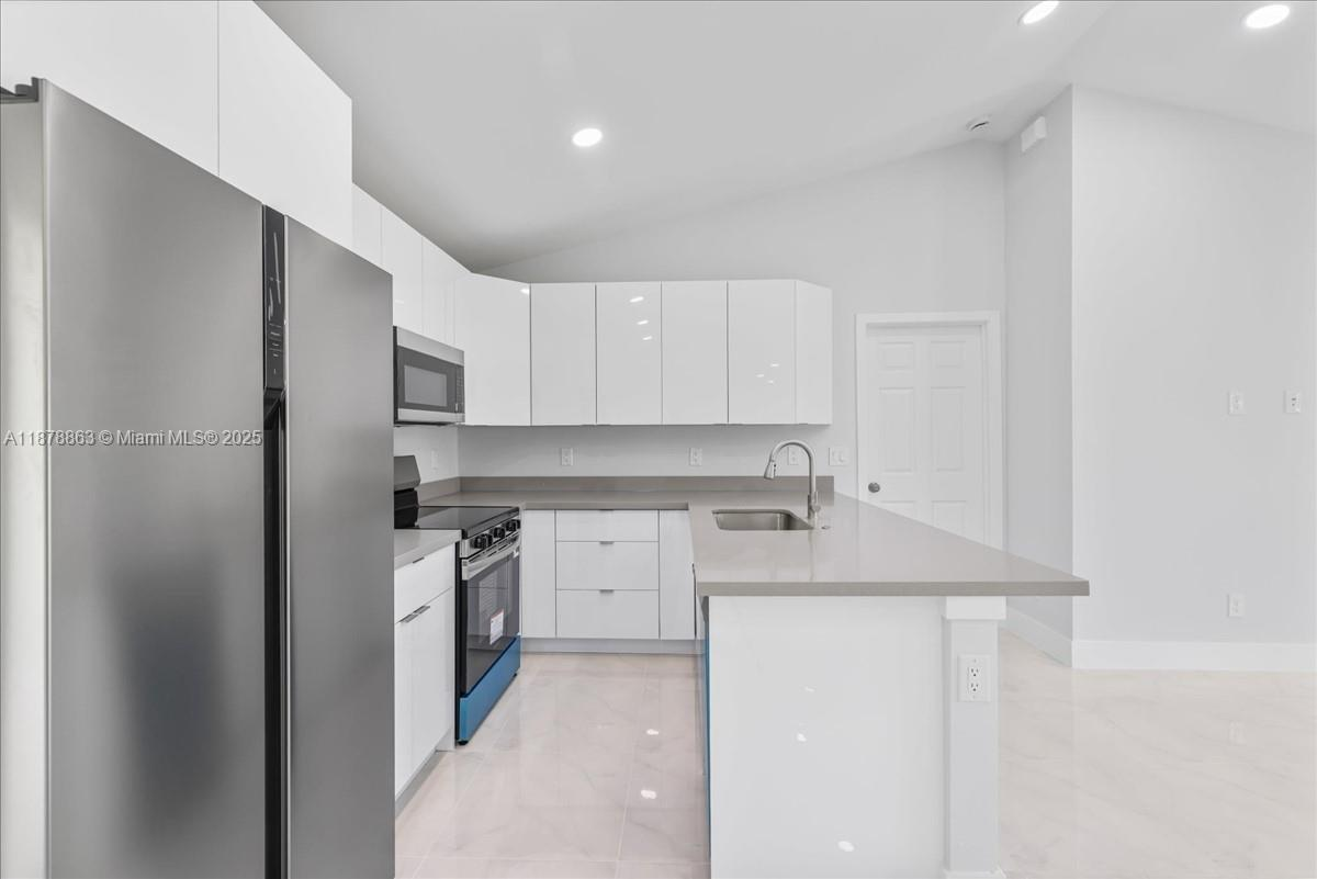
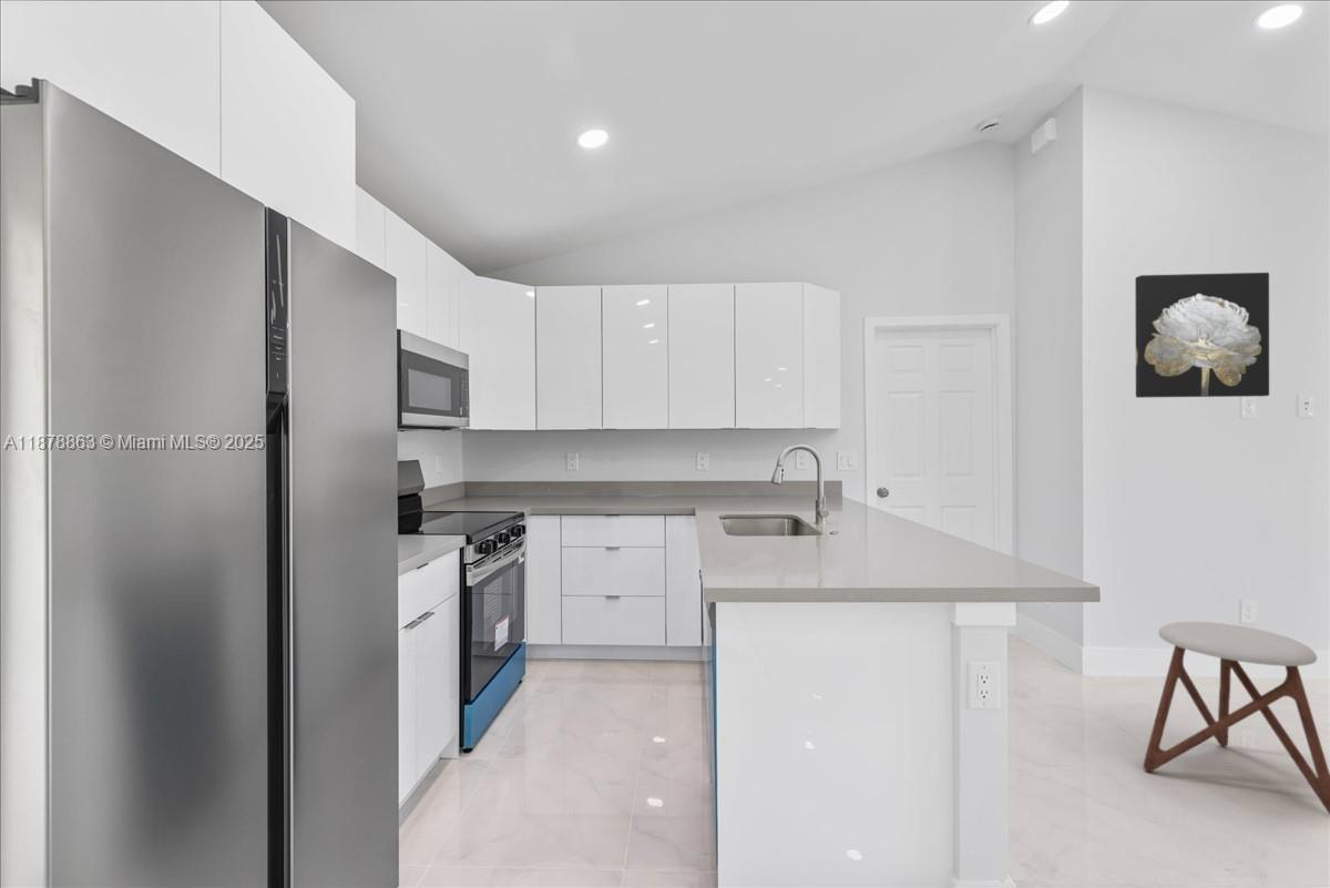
+ stool (1219, 704)
+ wall art (1200, 335)
